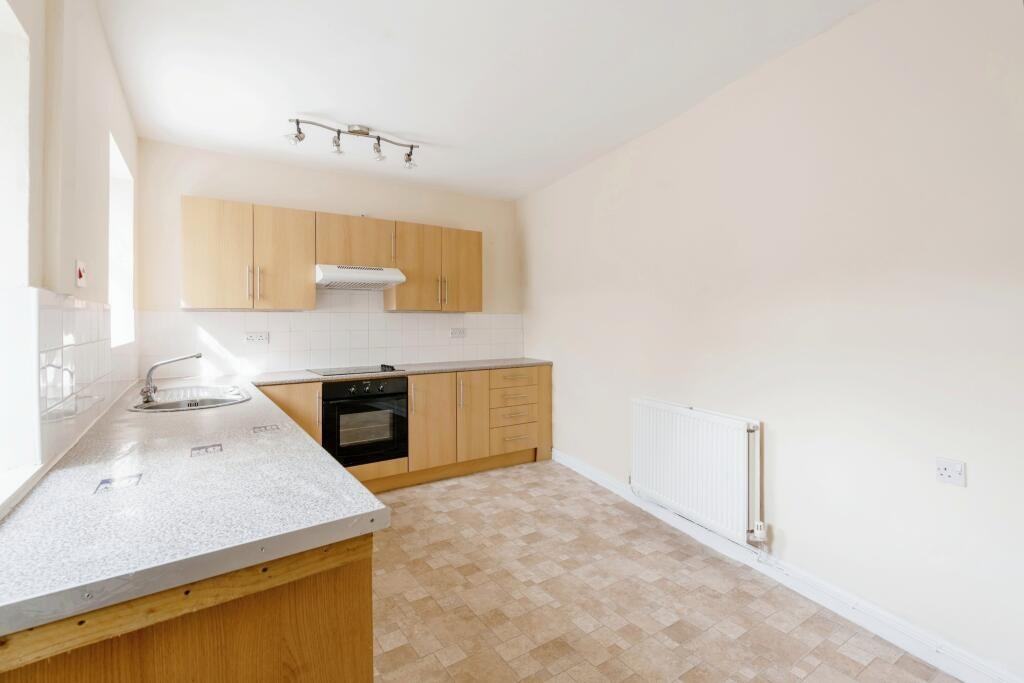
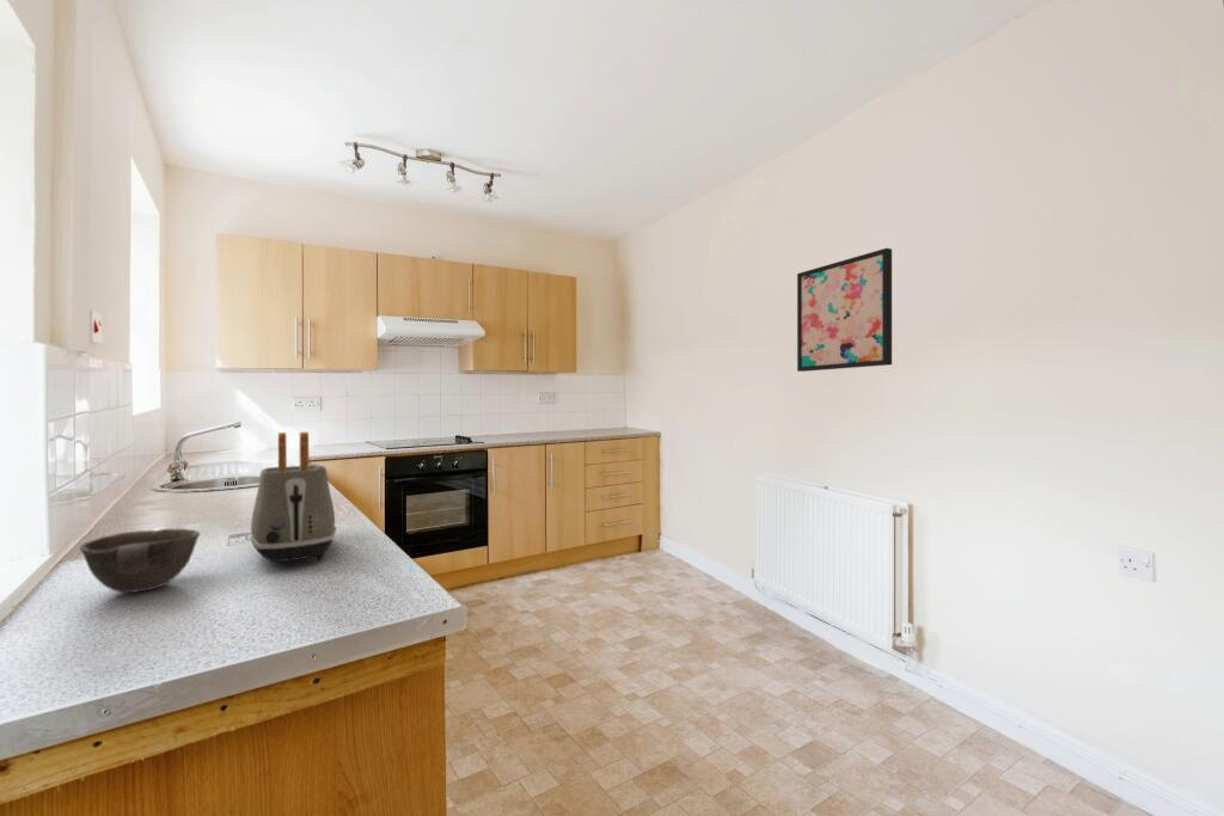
+ bowl (145, 563)
+ wall art (840, 314)
+ toaster (294, 491)
